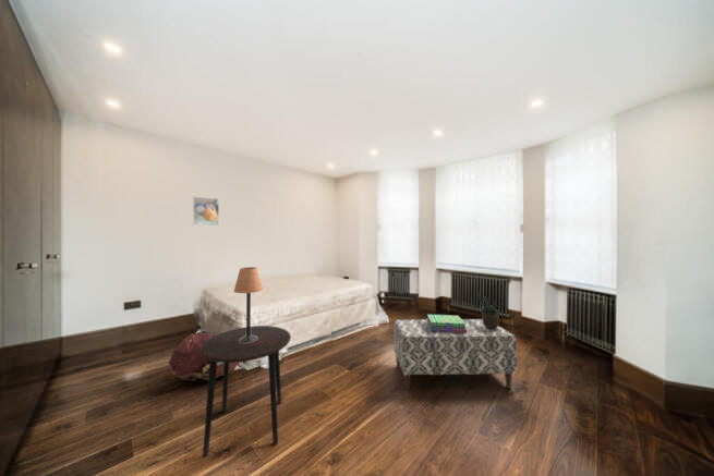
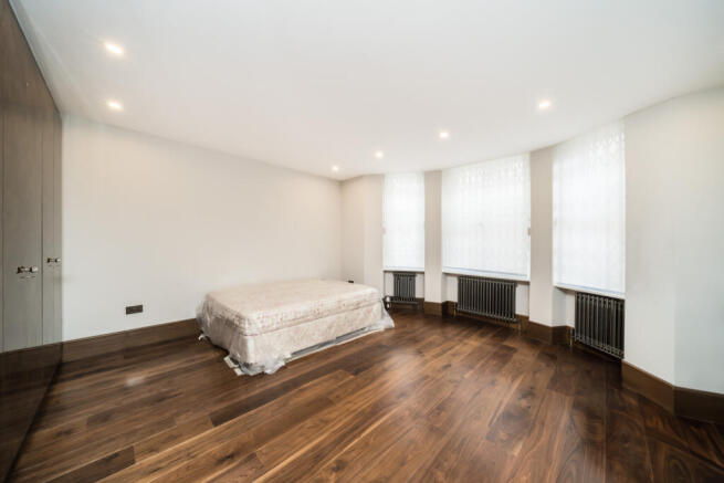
- table lamp (249, 303)
- potted plant (487, 309)
- stack of books (445, 322)
- side table (228, 380)
- bench (449, 351)
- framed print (206, 211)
- backpack (206, 358)
